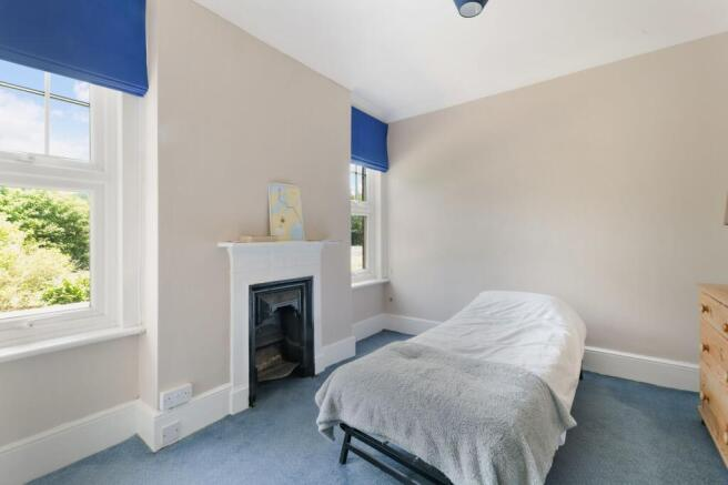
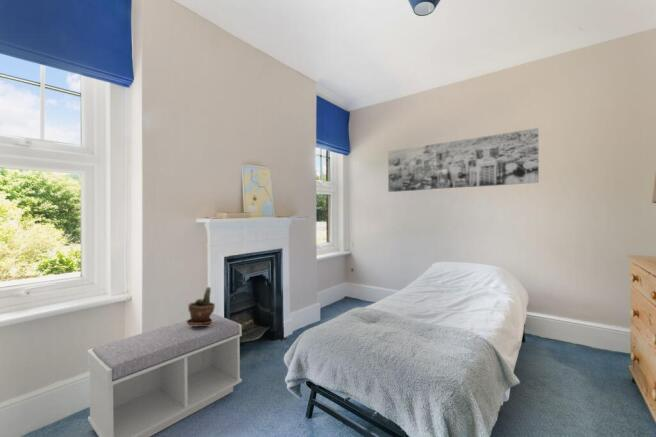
+ bench (172, 369)
+ wall art (452, 164)
+ potted plant (201, 305)
